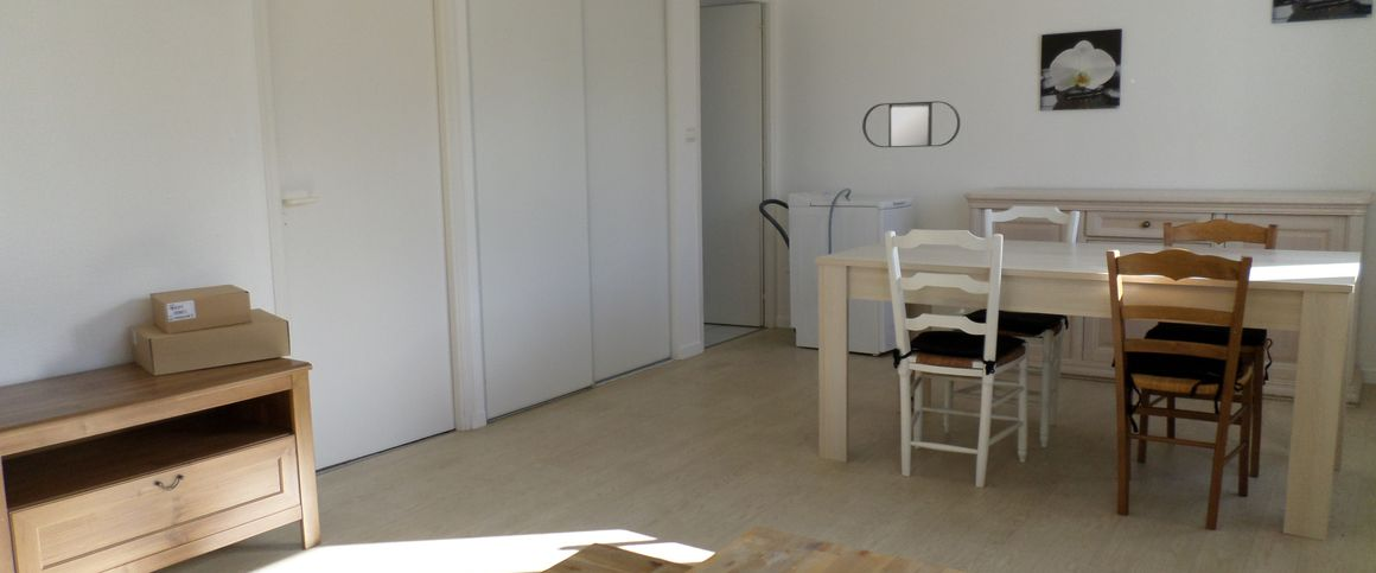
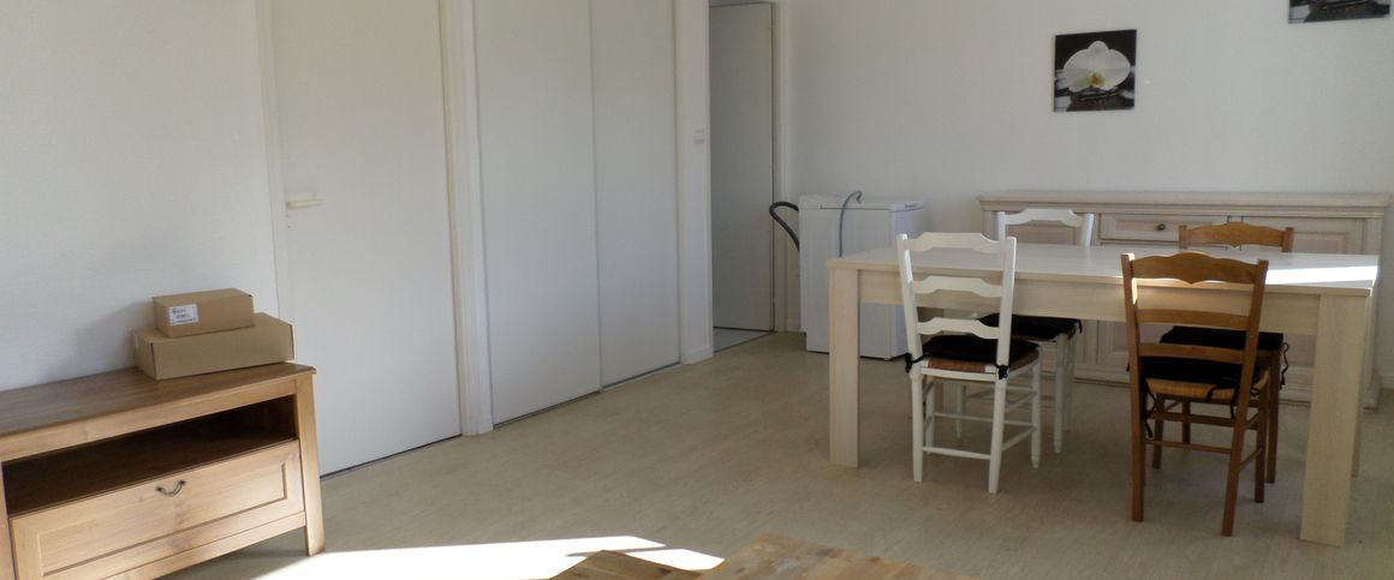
- home mirror (910, 125)
